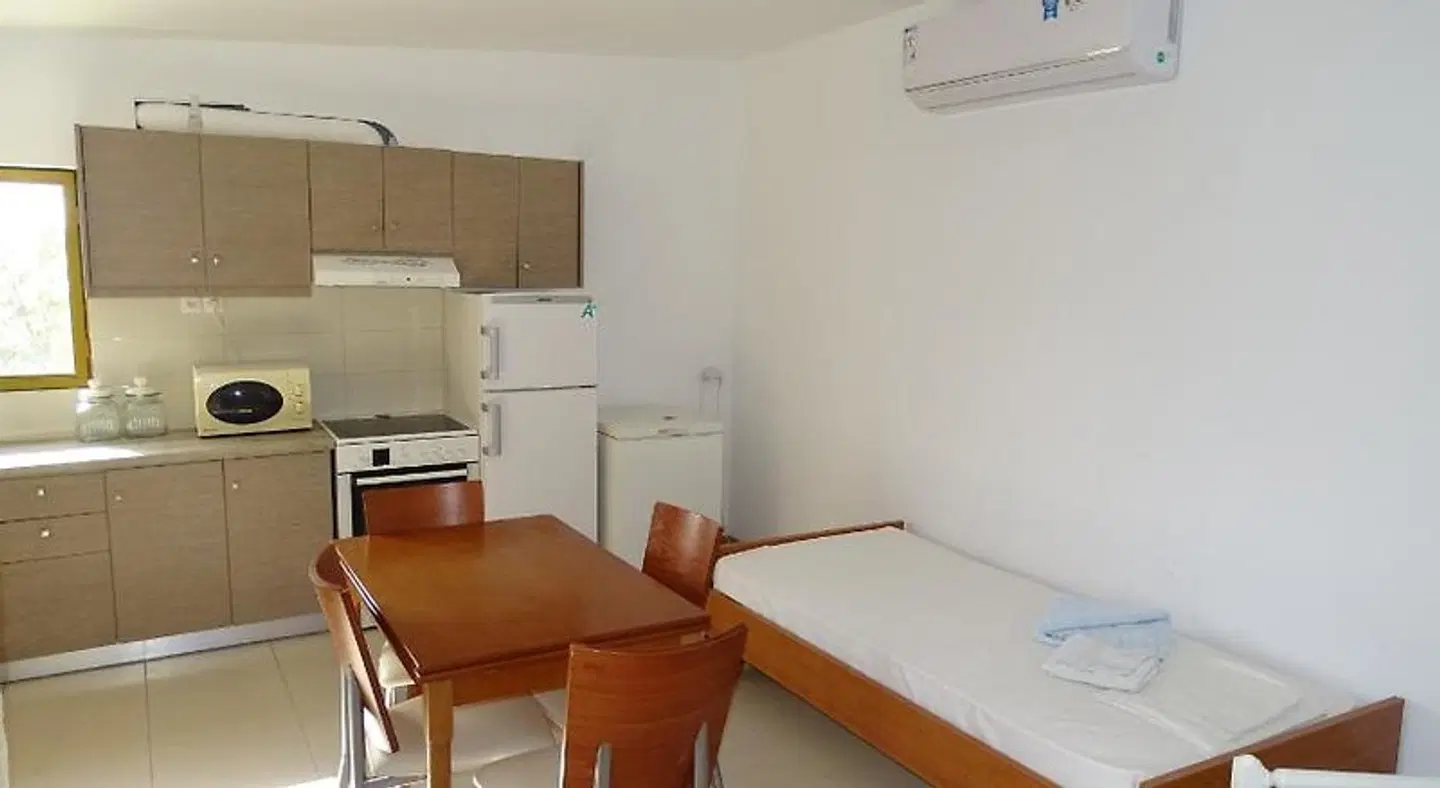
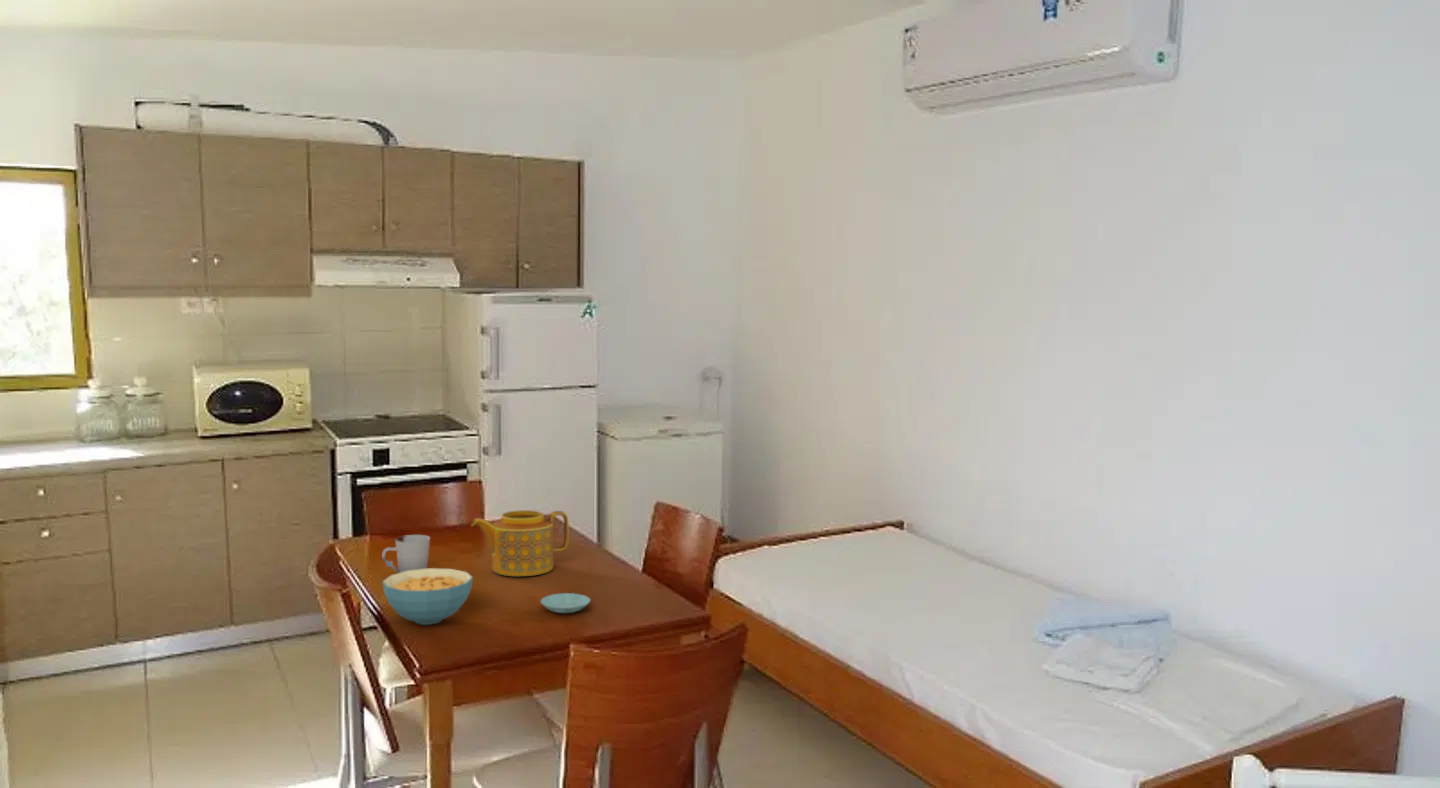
+ teapot (520, 541)
+ cereal bowl (428, 599)
+ cup (406, 558)
+ saucer (565, 604)
